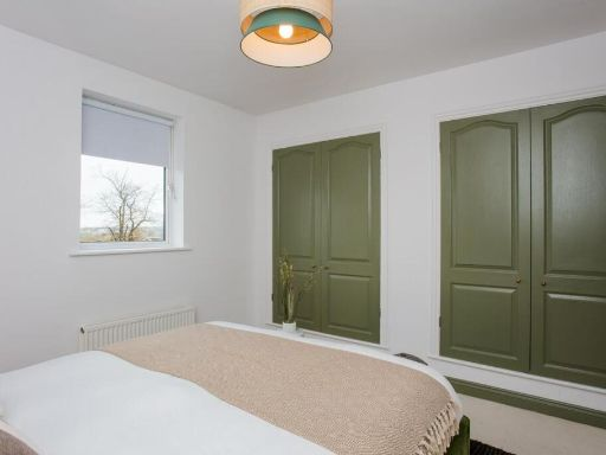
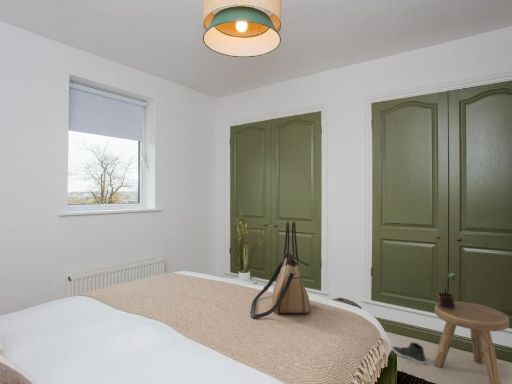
+ tote bag (280, 264)
+ sneaker (408, 348)
+ potted plant (450, 293)
+ stool (471, 340)
